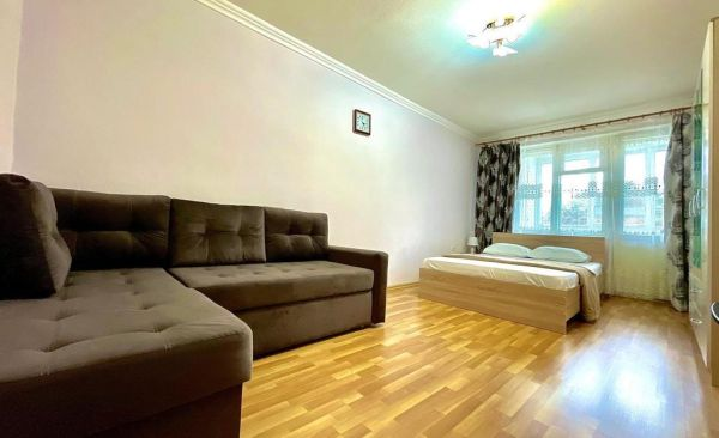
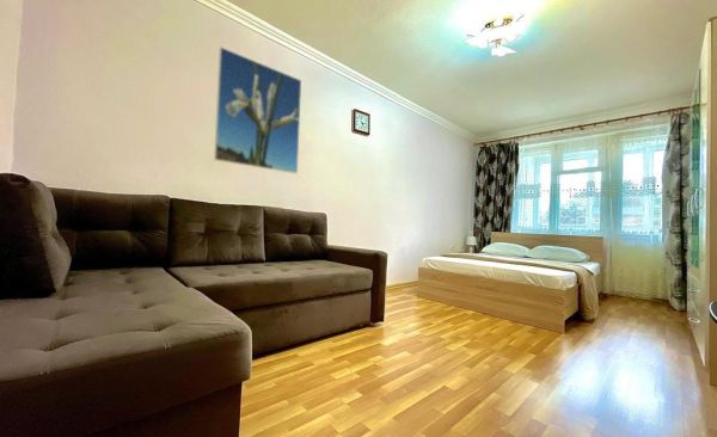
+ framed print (262, 116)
